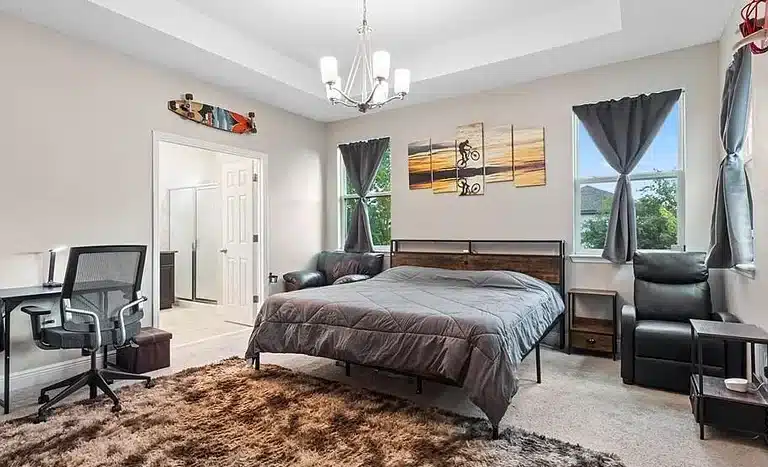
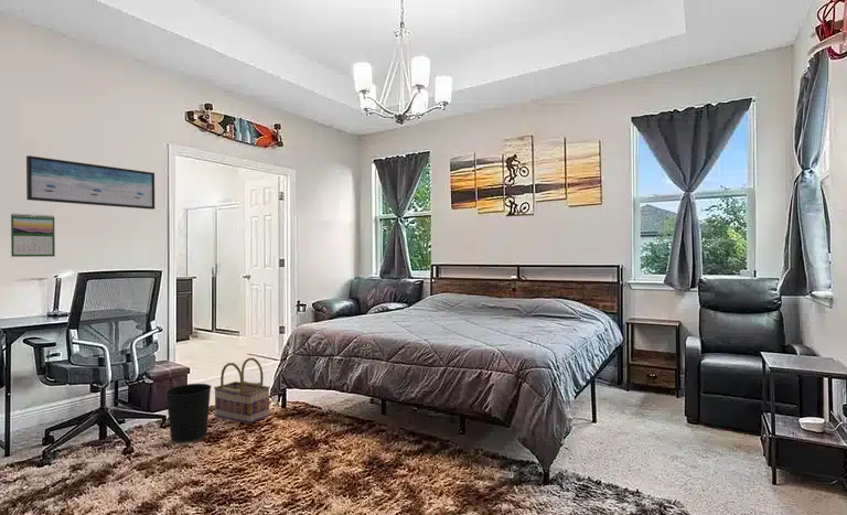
+ basket (242, 387)
+ wall art (96, 184)
+ wastebasket (189, 412)
+ calendar (33, 235)
